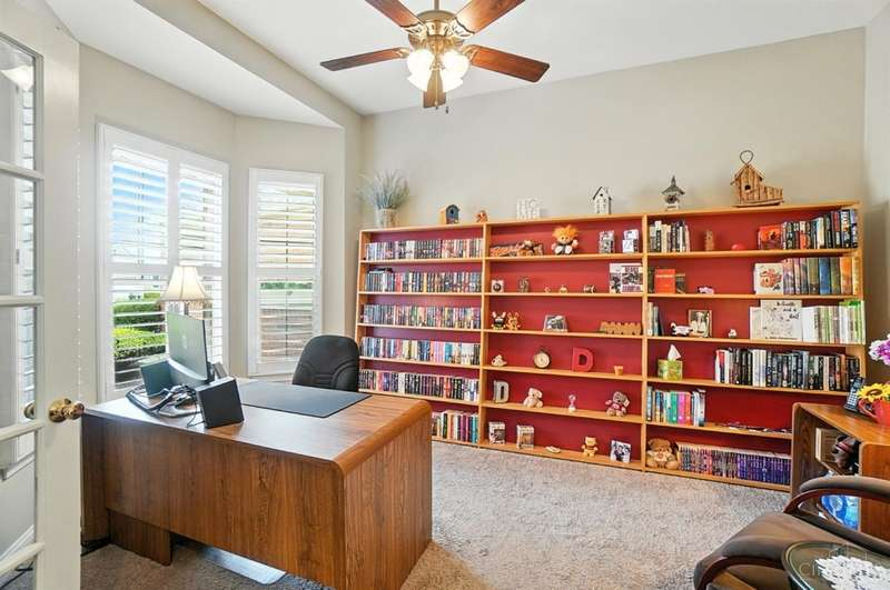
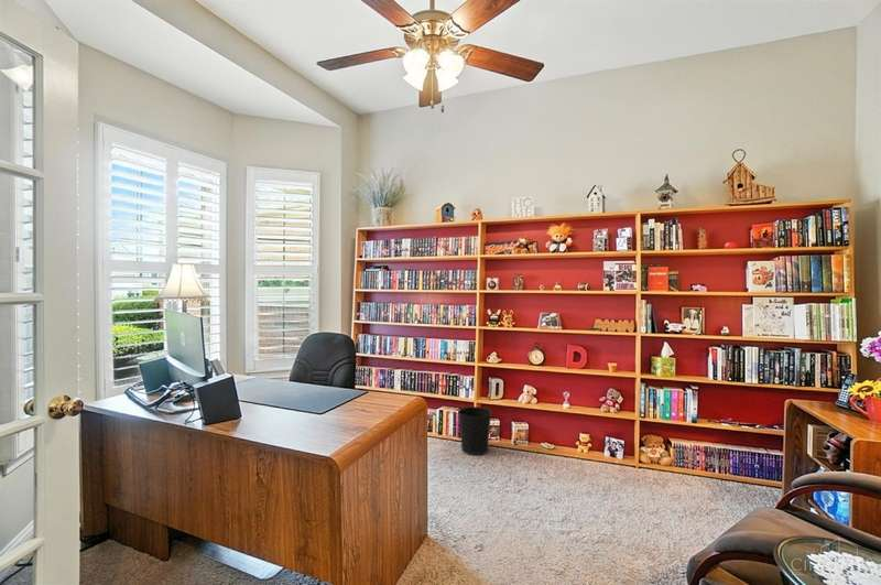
+ wastebasket (475, 431)
